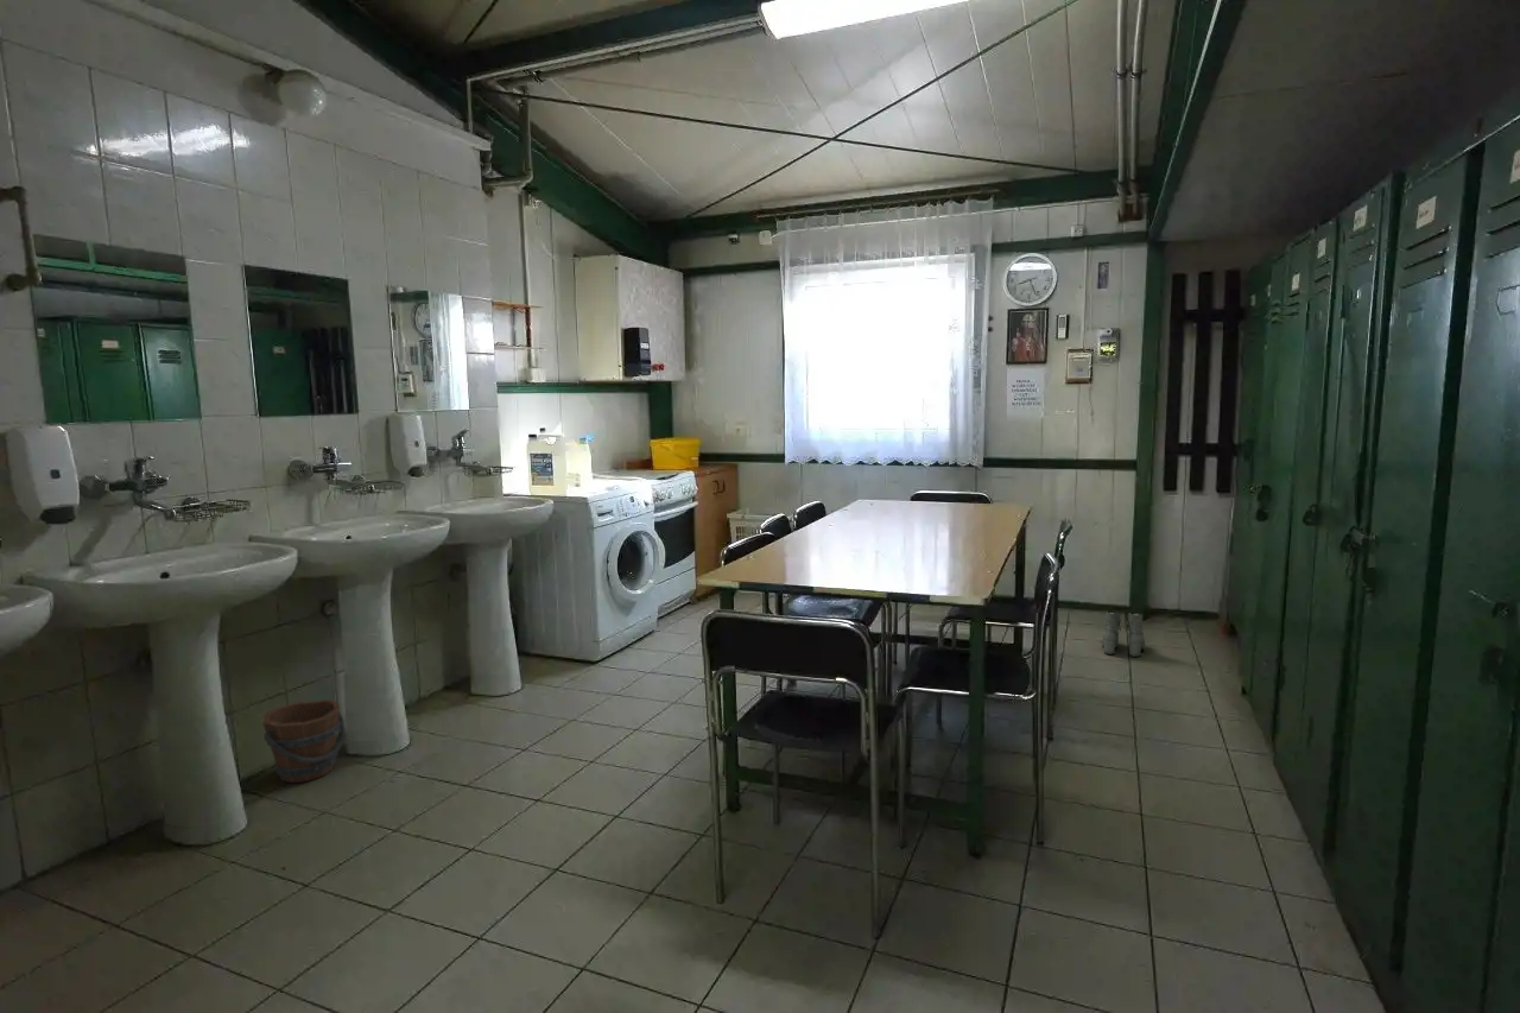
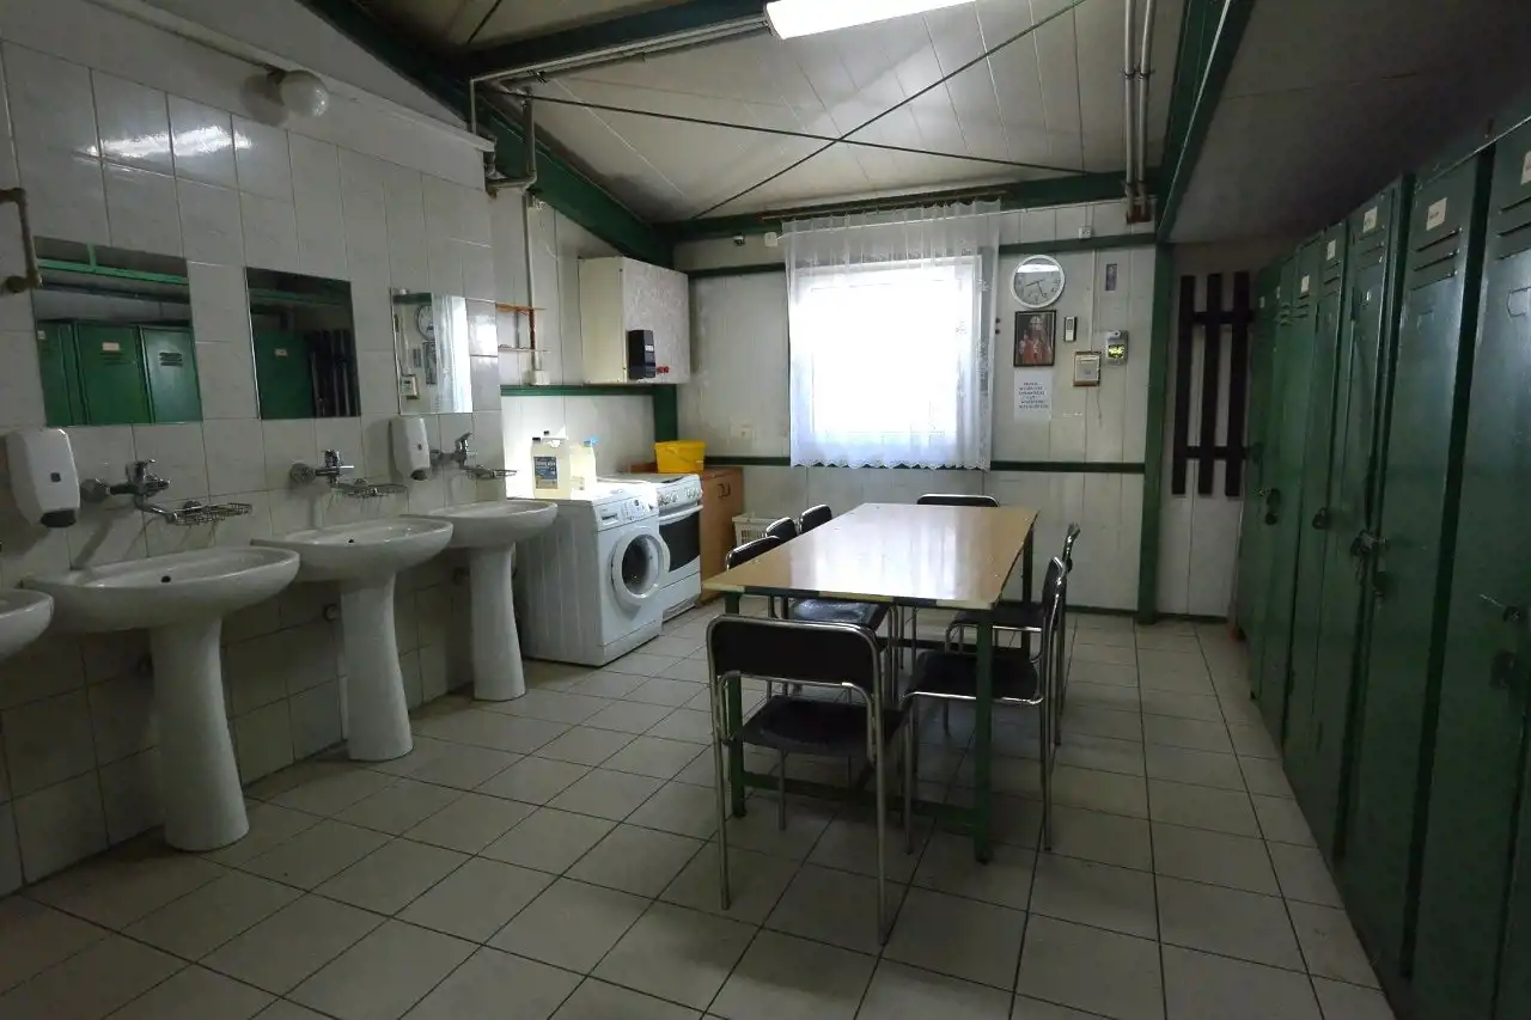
- bucket (304, 741)
- boots (1126, 631)
